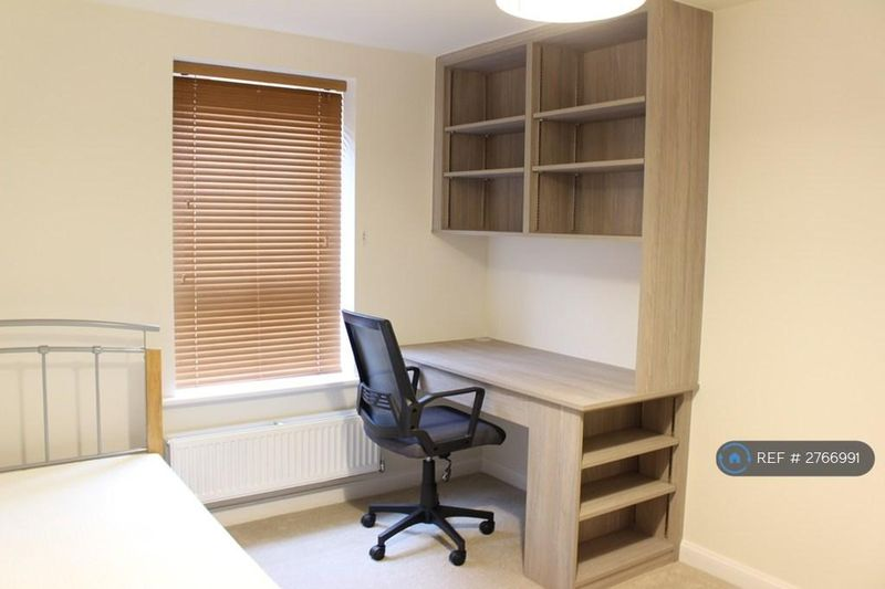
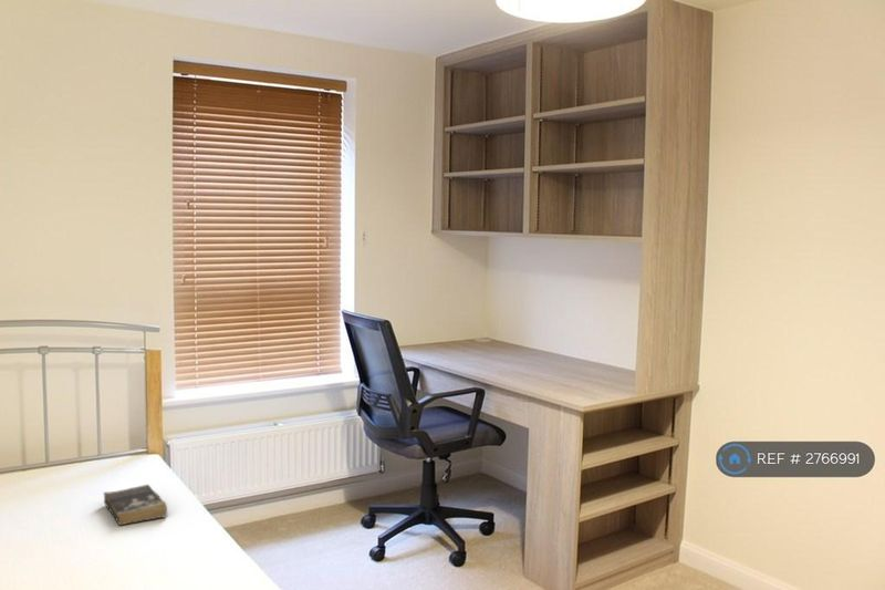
+ book (135, 504)
